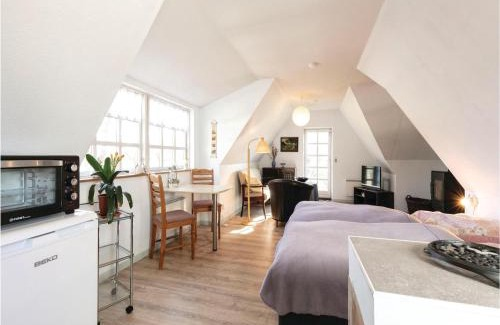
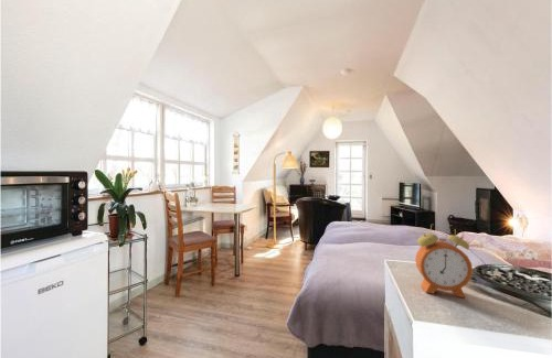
+ alarm clock (442, 258)
